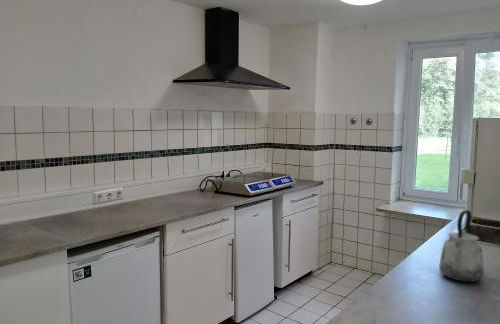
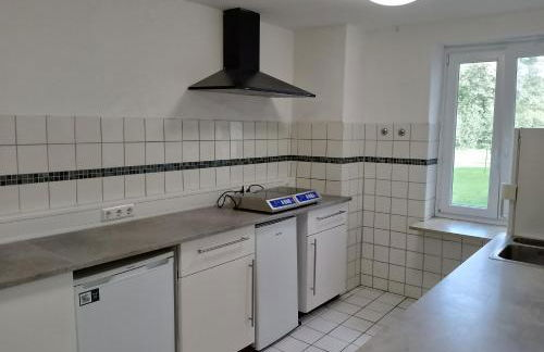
- kettle (464, 242)
